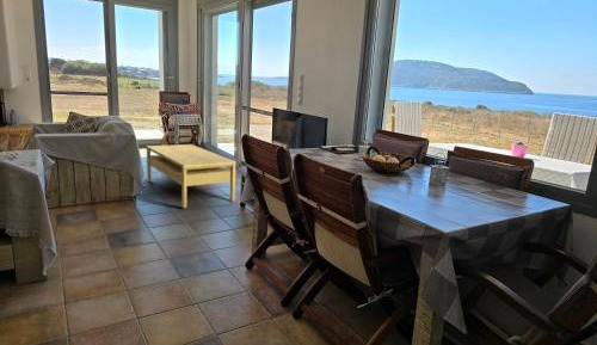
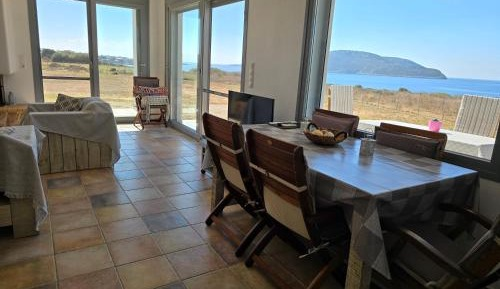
- coffee table (187, 172)
